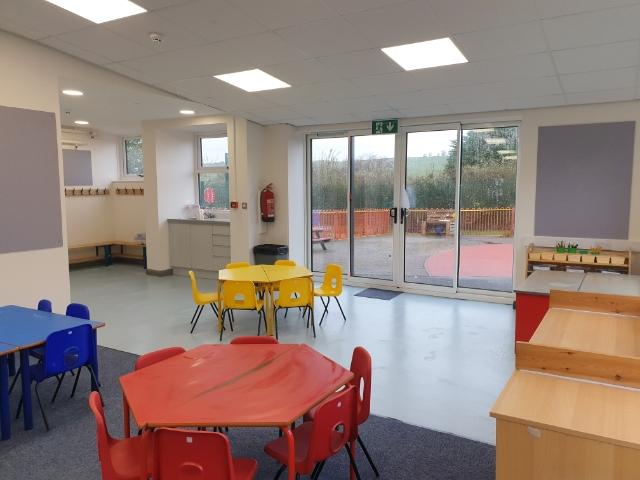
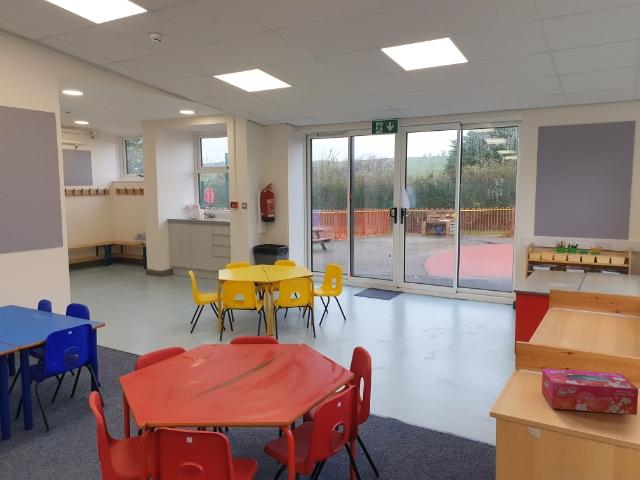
+ tissue box (587, 390)
